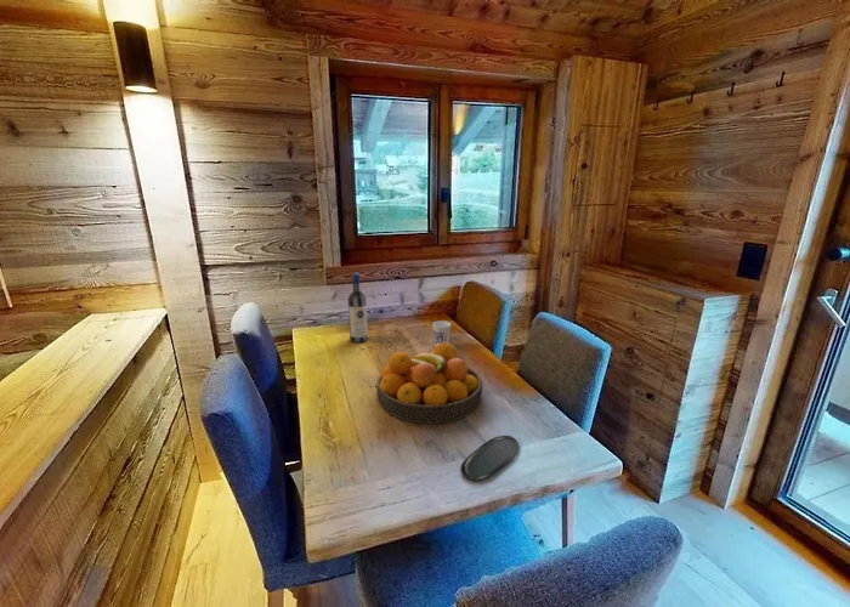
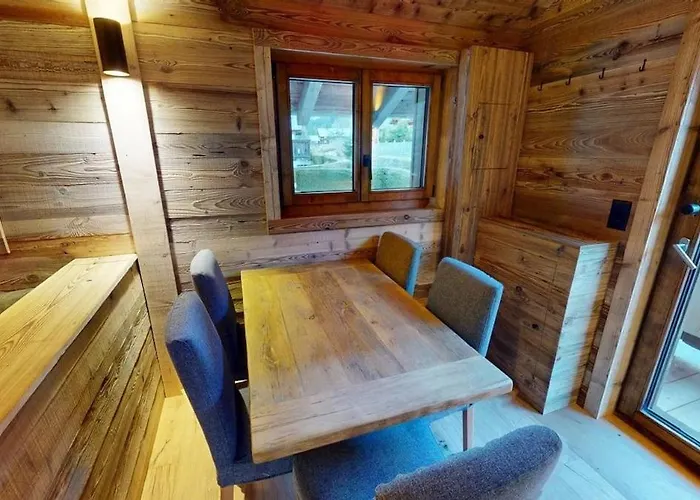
- fruit bowl (429, 373)
- oval tray (491, 455)
- wine bottle (357, 306)
- cup (441, 334)
